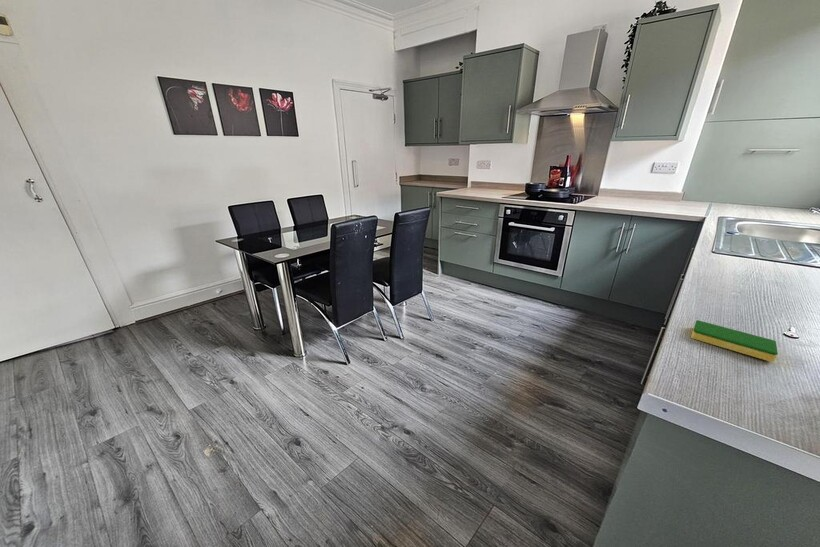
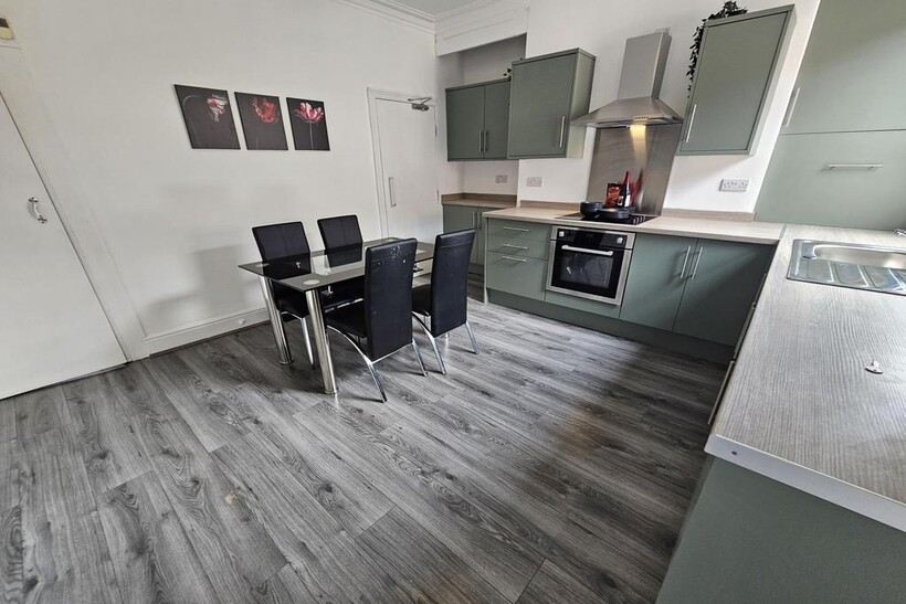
- dish sponge (731, 339)
